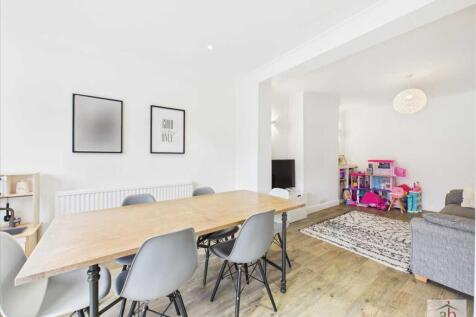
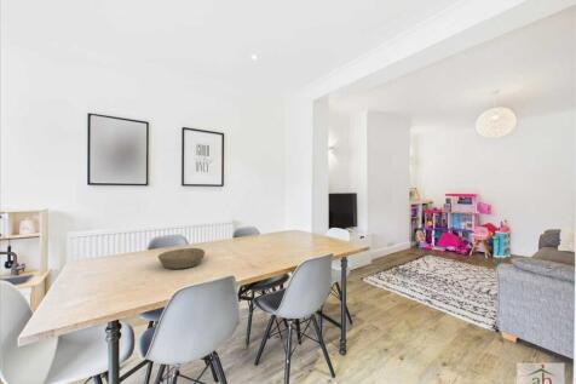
+ bowl (182, 258)
